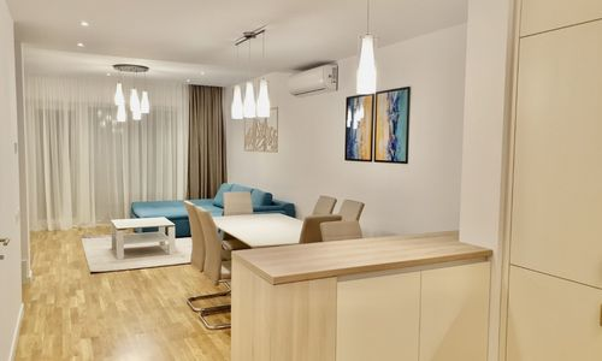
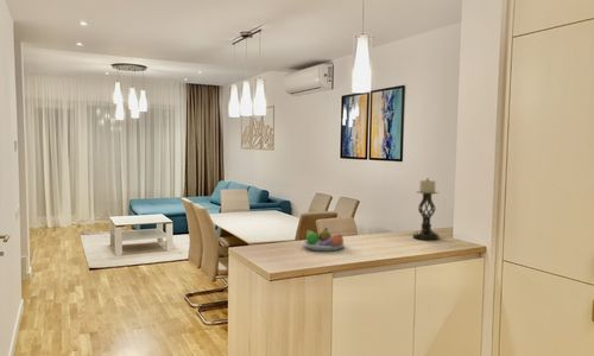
+ candle holder (426, 208)
+ fruit bowl (322, 237)
